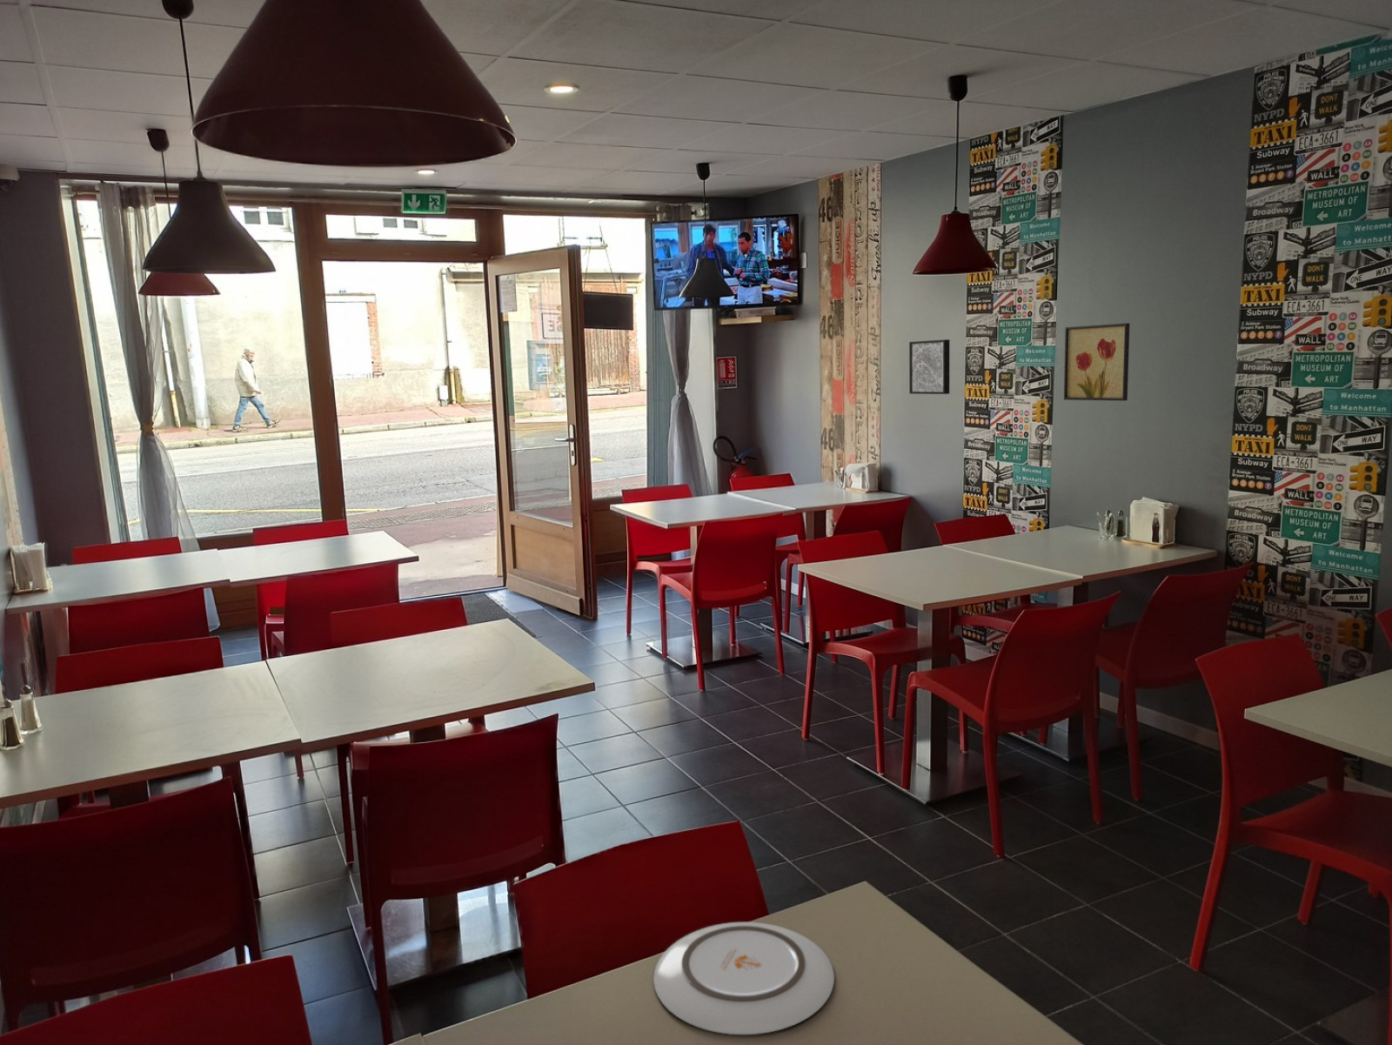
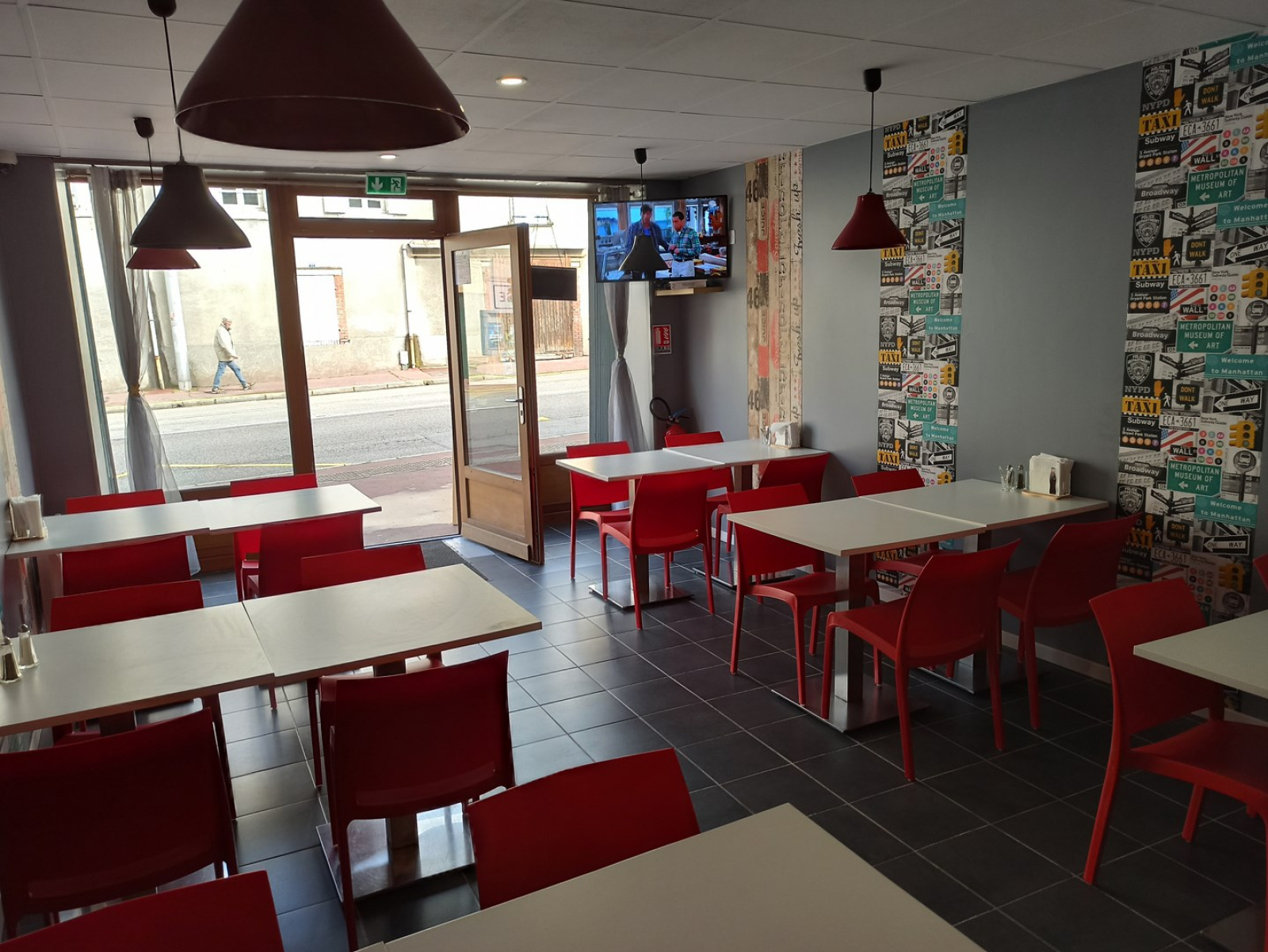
- wall art (929, 368)
- wall art (1097, 363)
- plate (743, 967)
